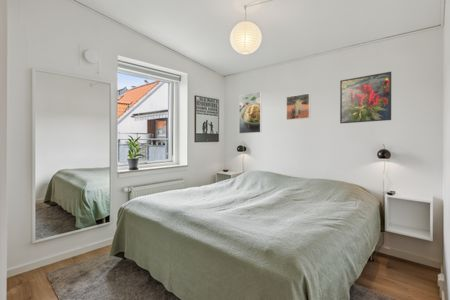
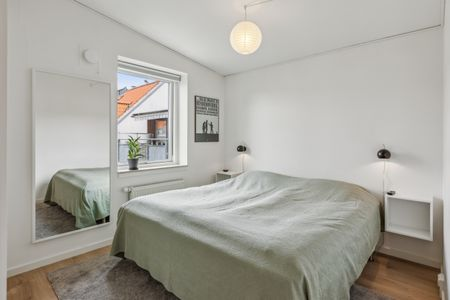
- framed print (250, 113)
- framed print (364, 99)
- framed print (297, 107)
